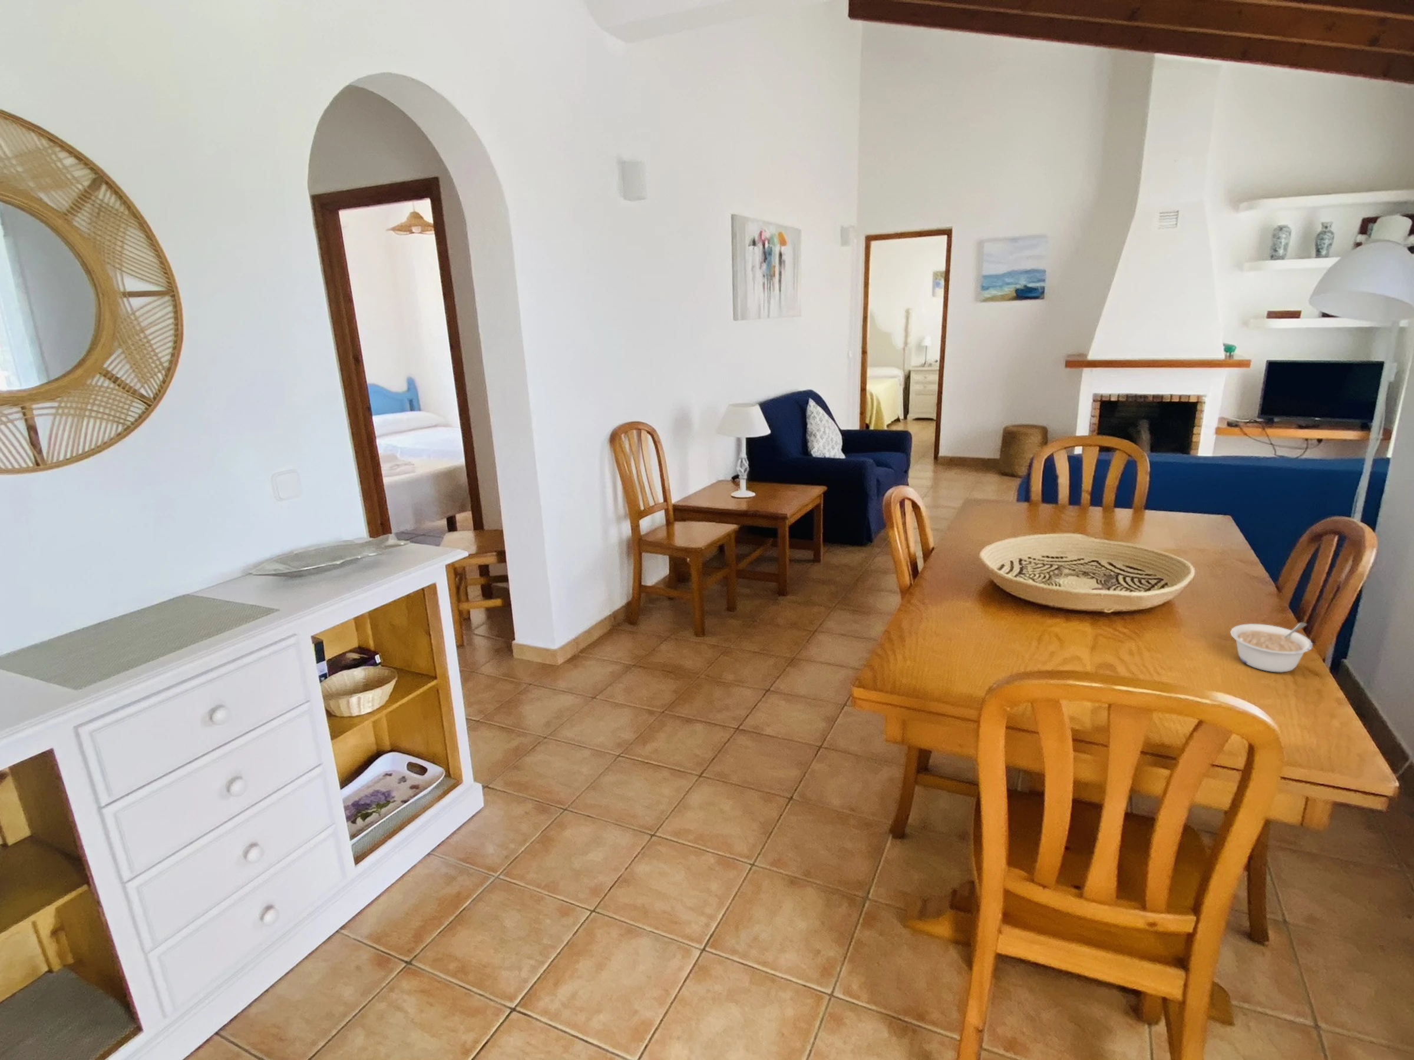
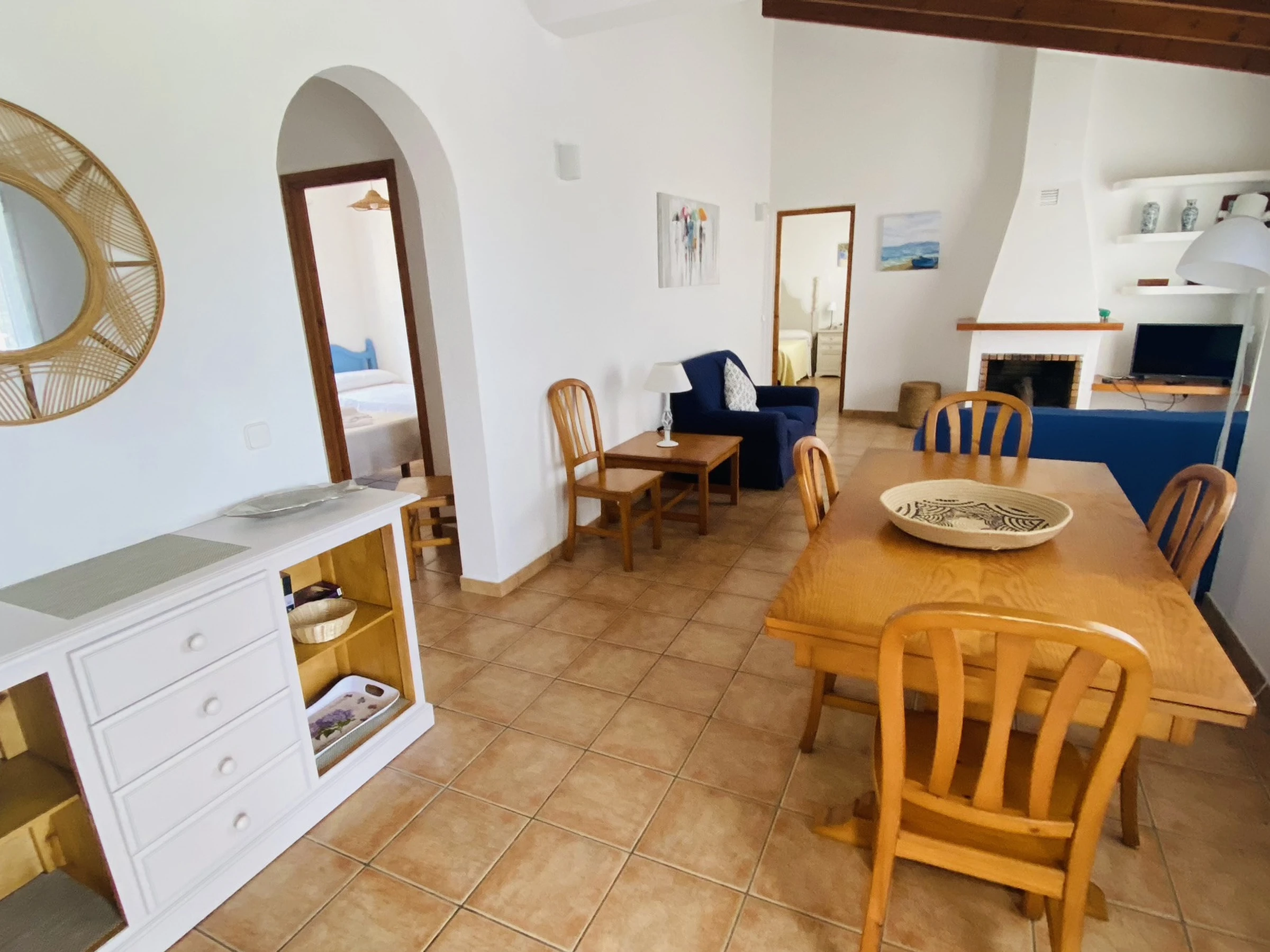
- legume (1268, 646)
